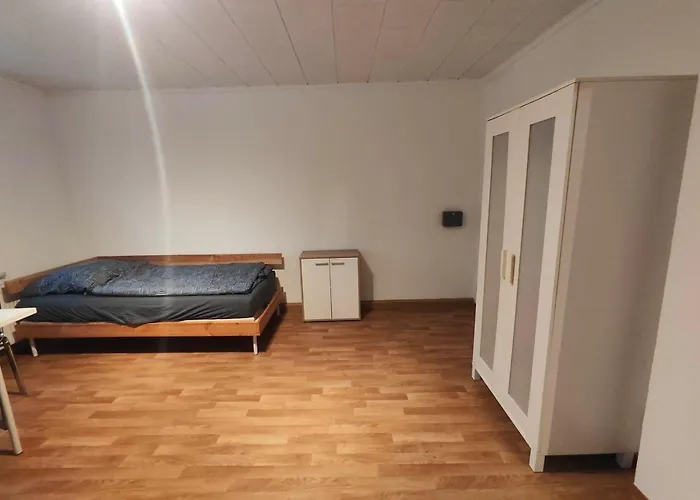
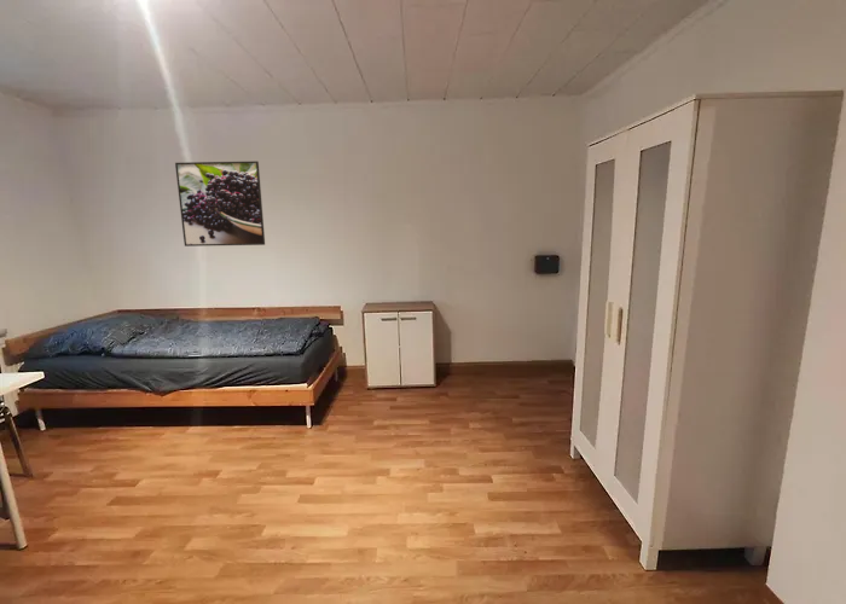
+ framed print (220, 204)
